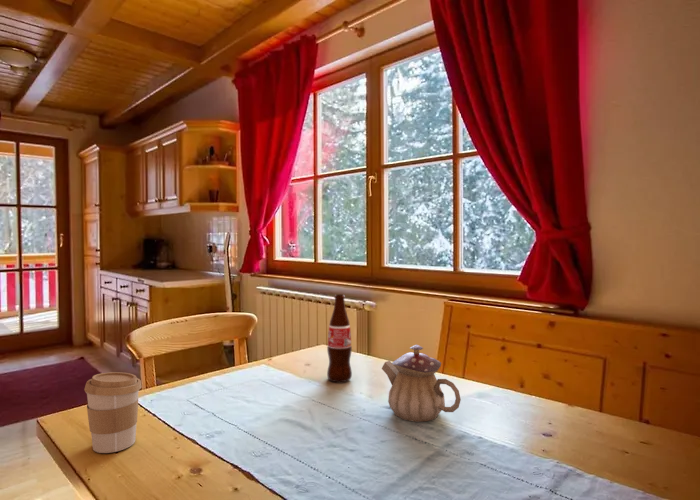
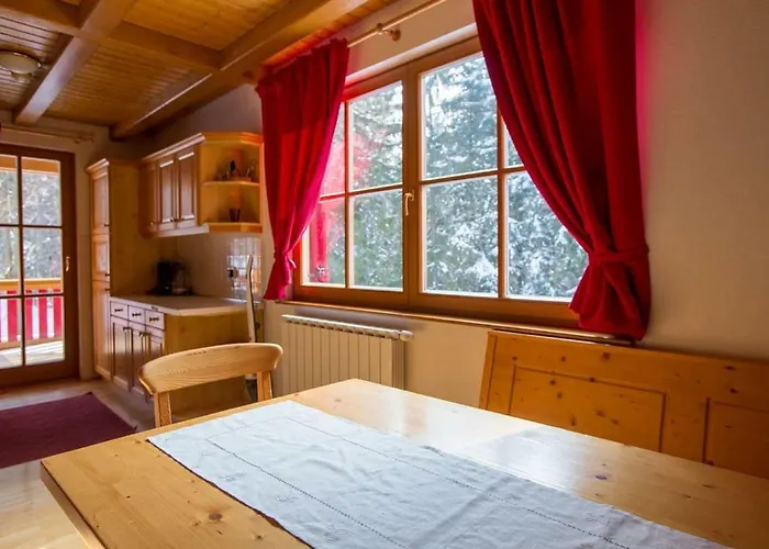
- coffee cup (114, 409)
- bottle (339, 337)
- teapot (419, 379)
